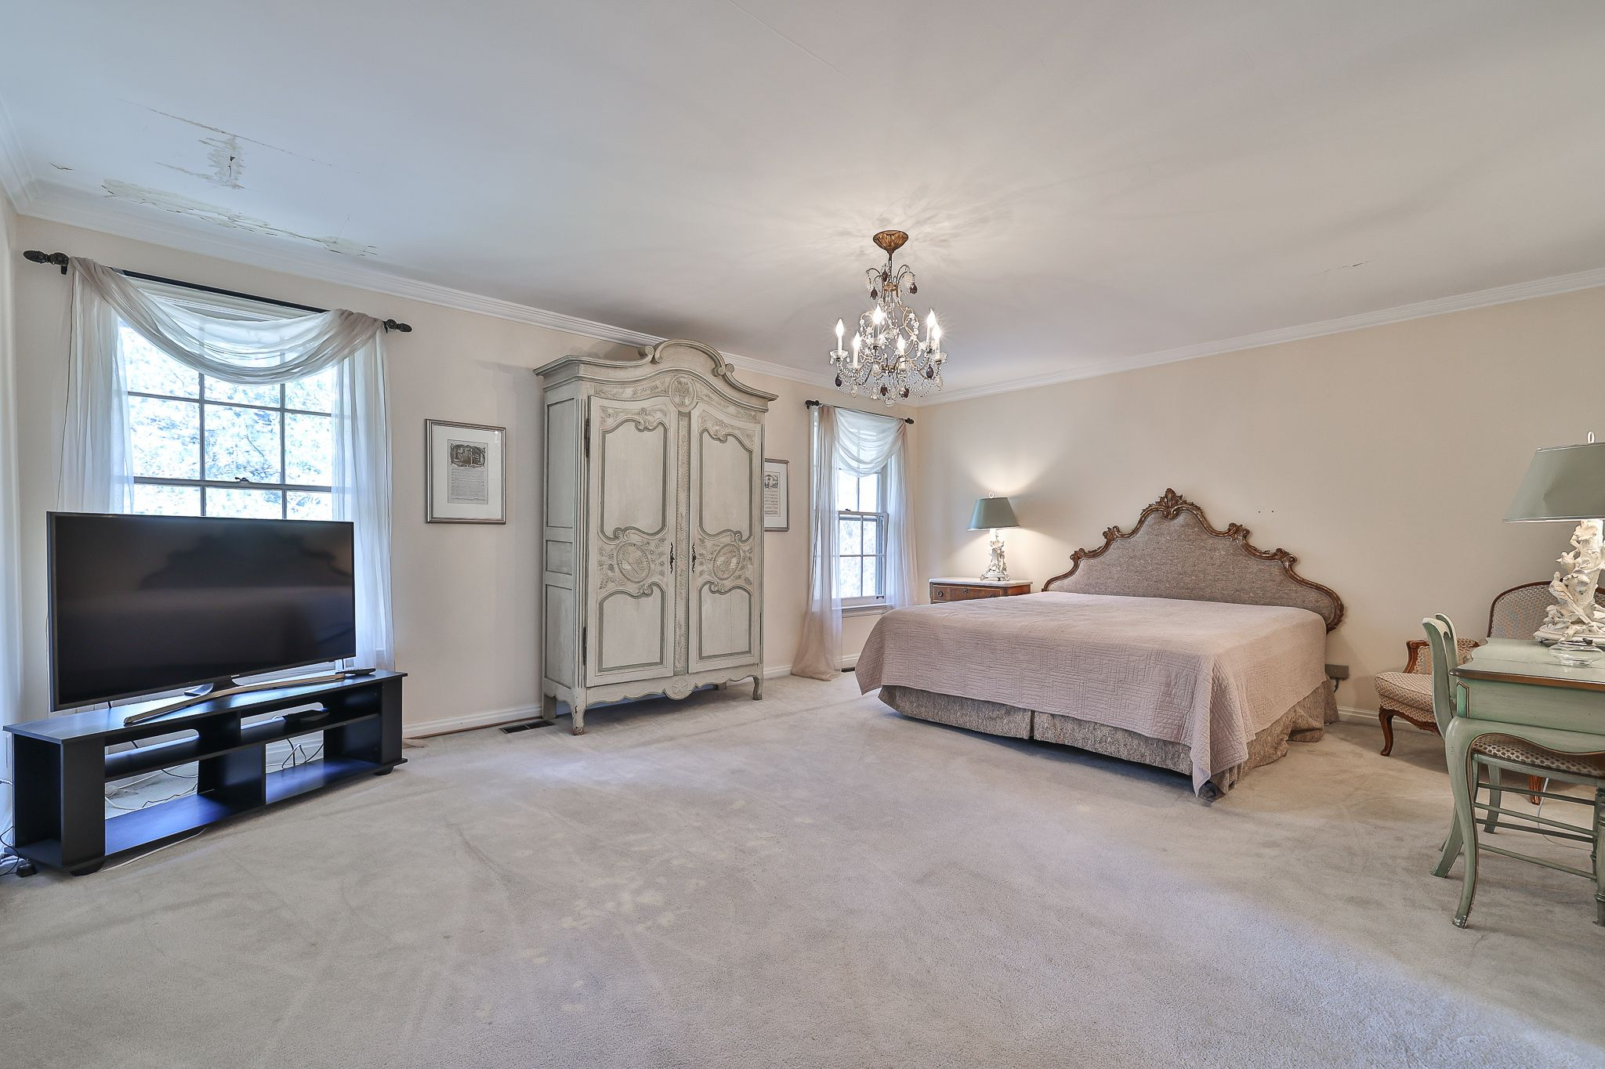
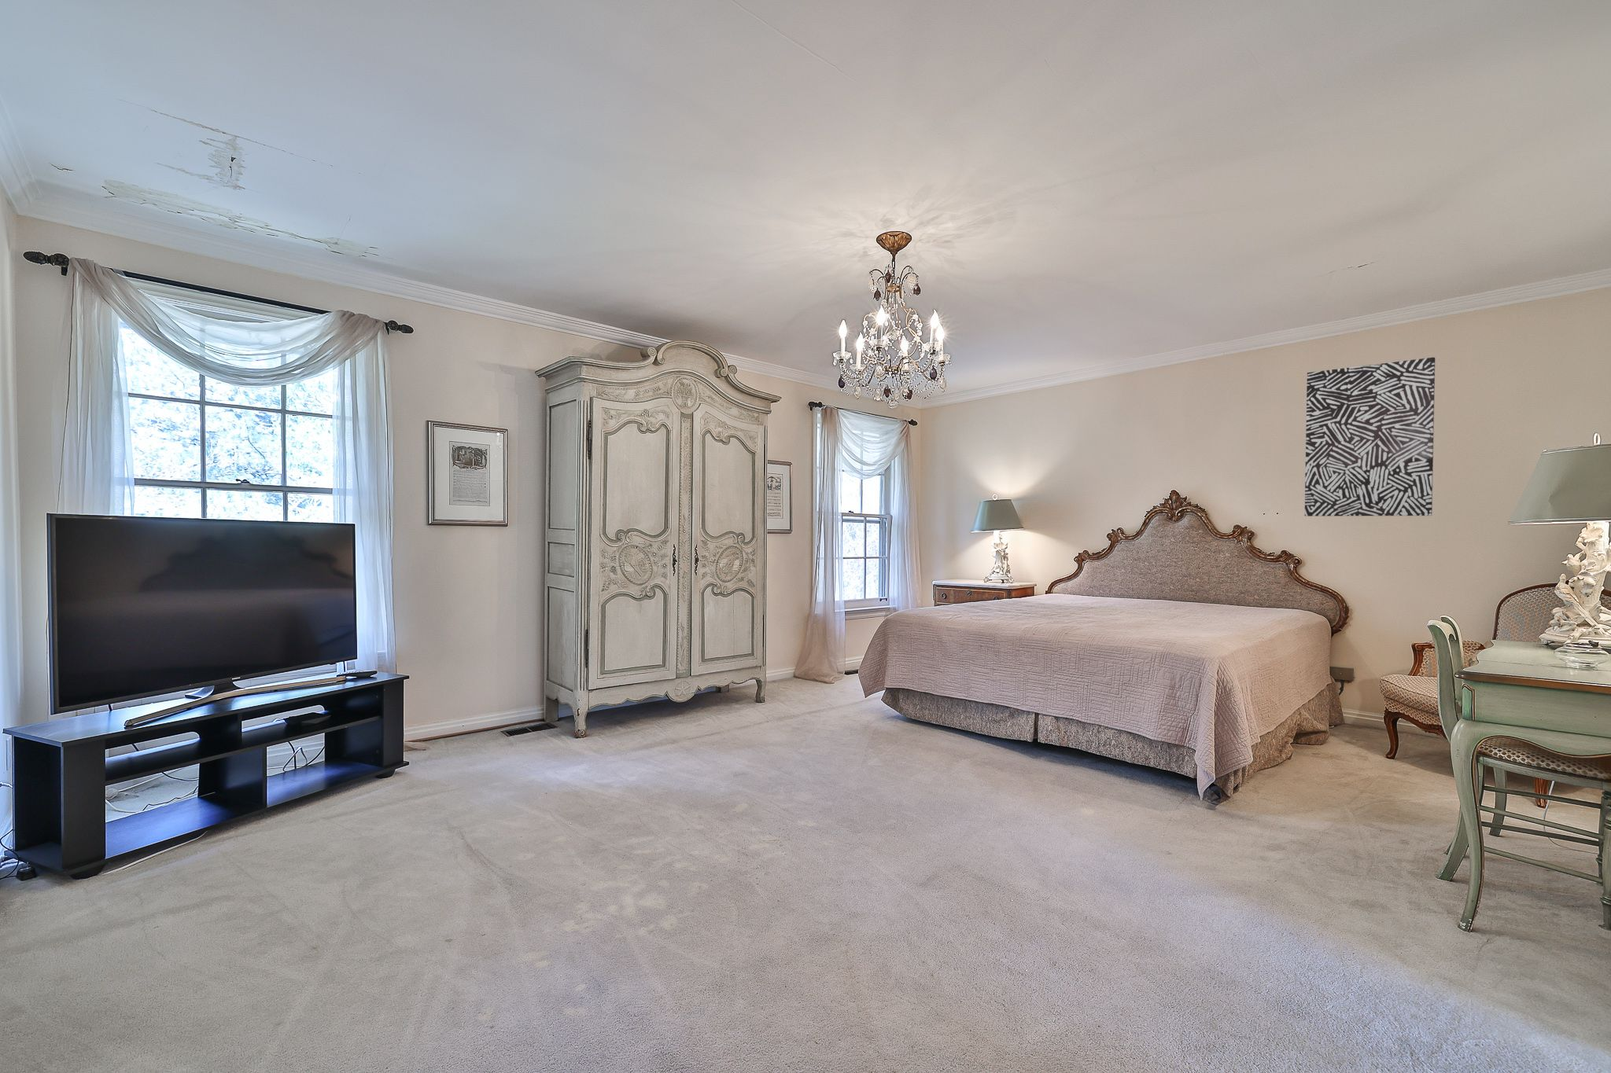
+ wall art (1367, 441)
